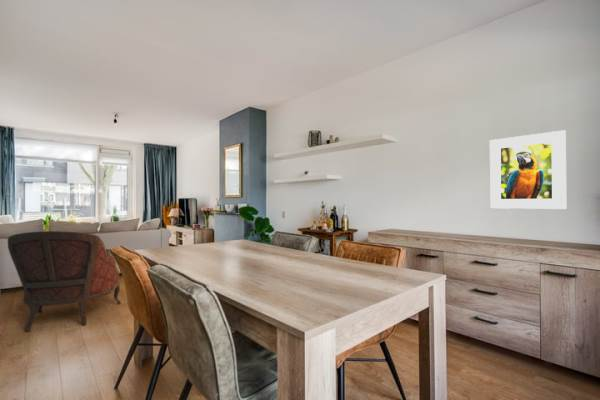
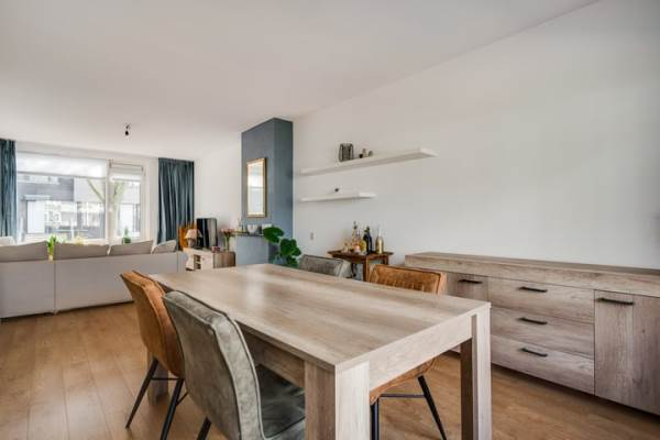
- armchair (66, 273)
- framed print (525, 172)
